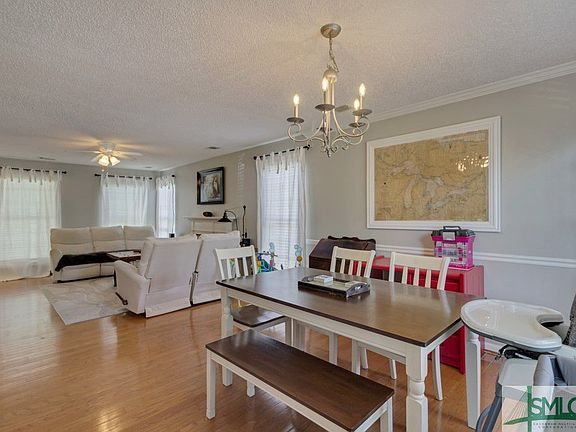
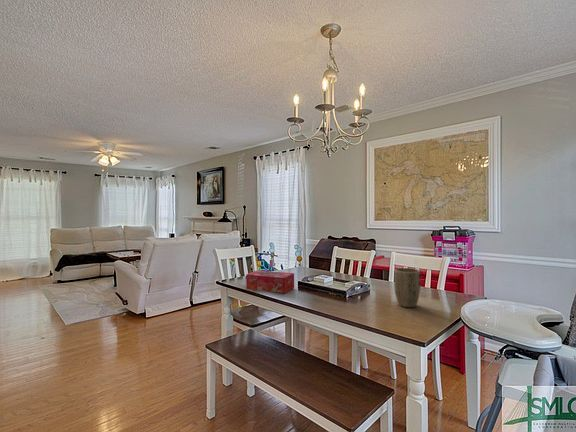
+ tissue box (270, 281)
+ plant pot (407, 287)
